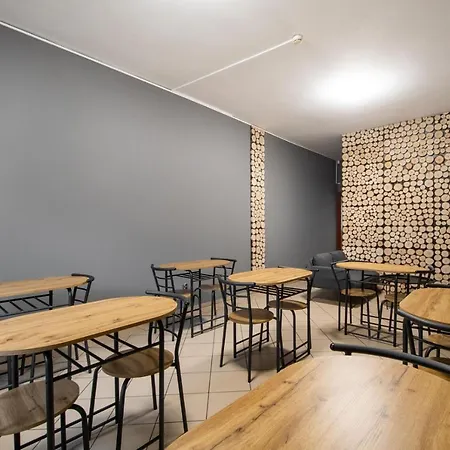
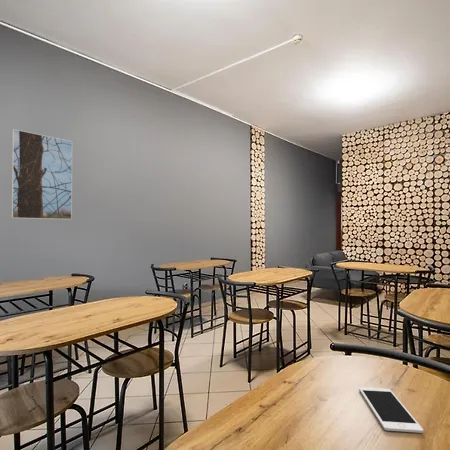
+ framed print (43, 177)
+ cell phone (387, 407)
